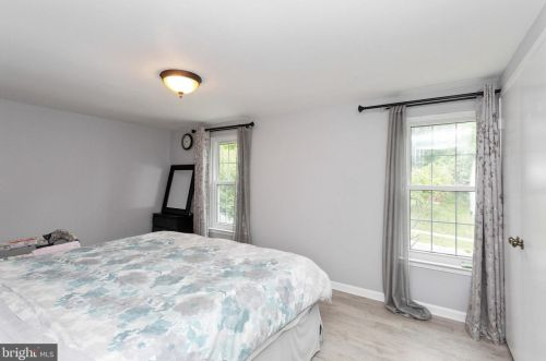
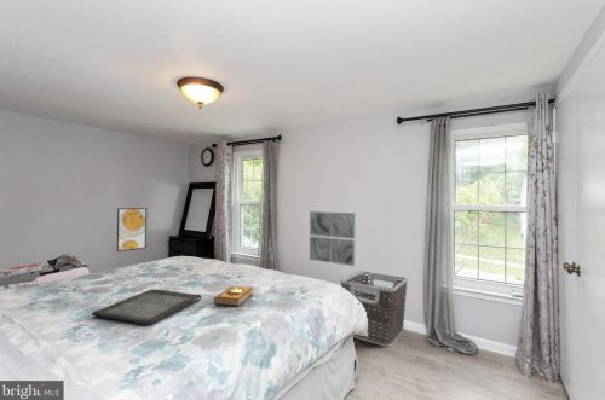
+ hardback book (234, 295)
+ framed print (132, 228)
+ serving tray (150, 303)
+ wall art (330, 236)
+ clothes hamper (374, 305)
